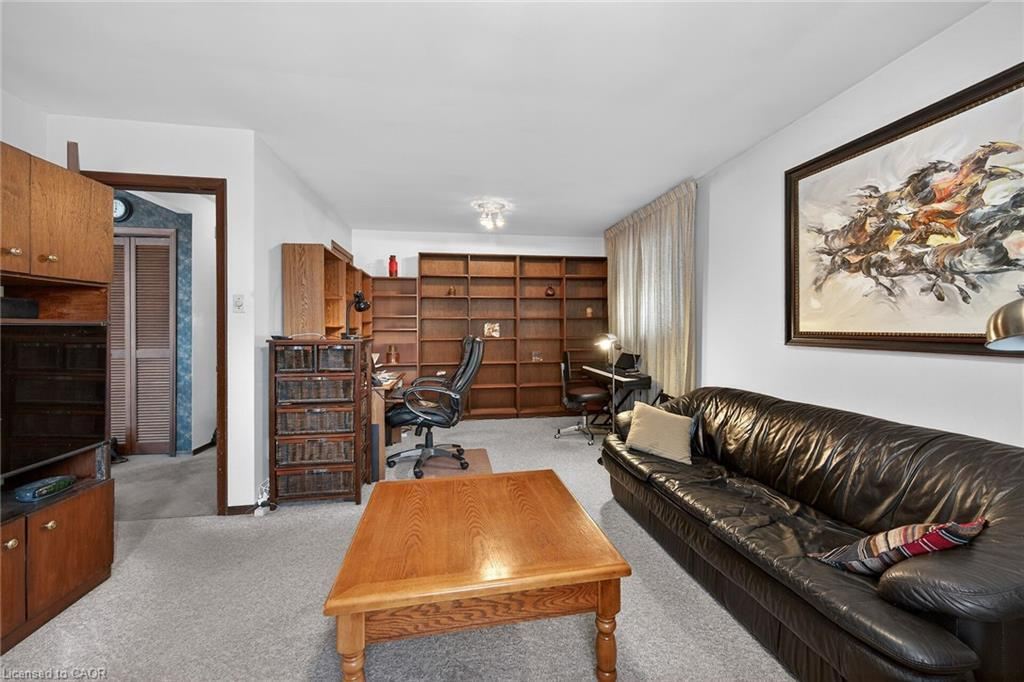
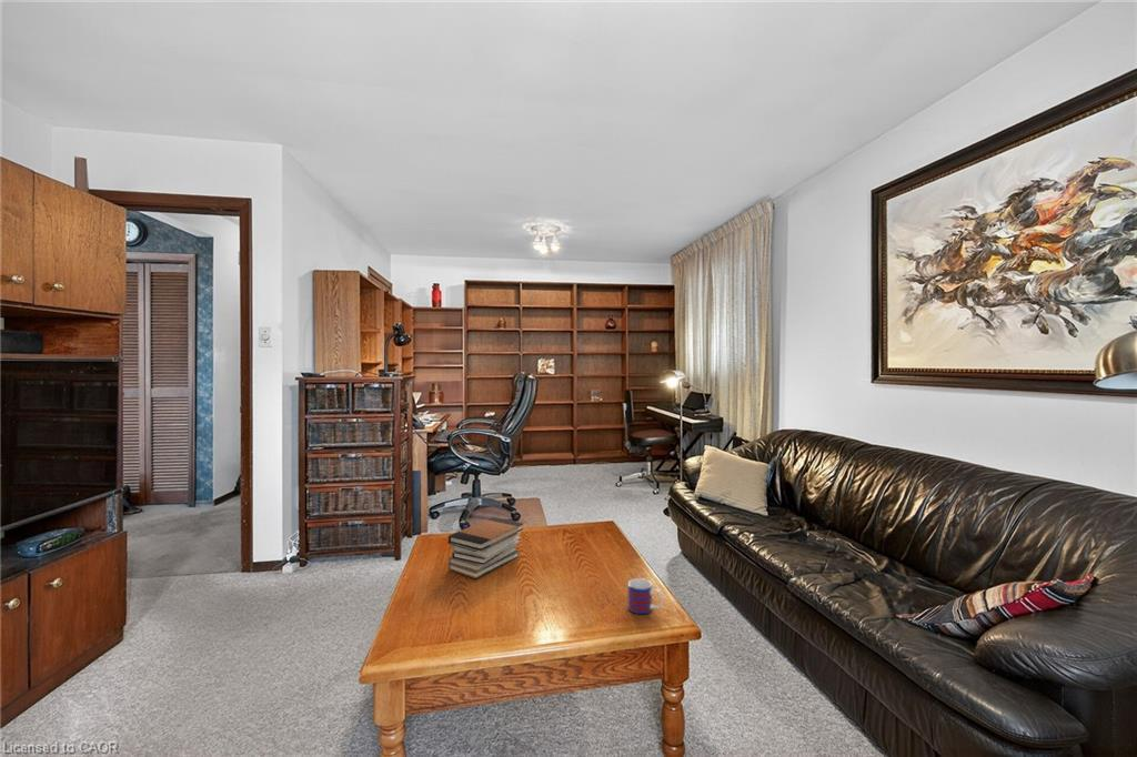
+ mug (645, 597)
+ book stack (486, 545)
